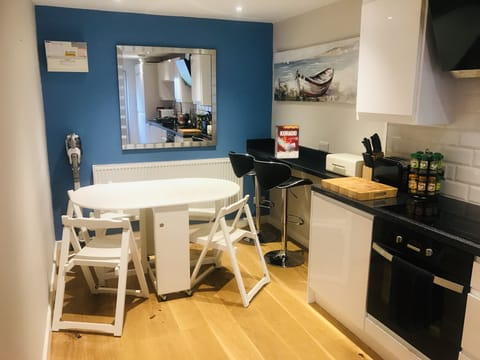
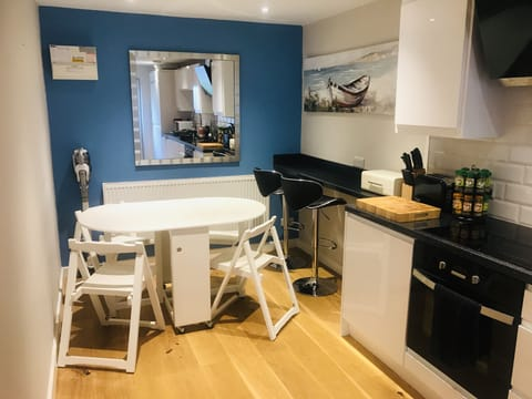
- cereal box (286, 141)
